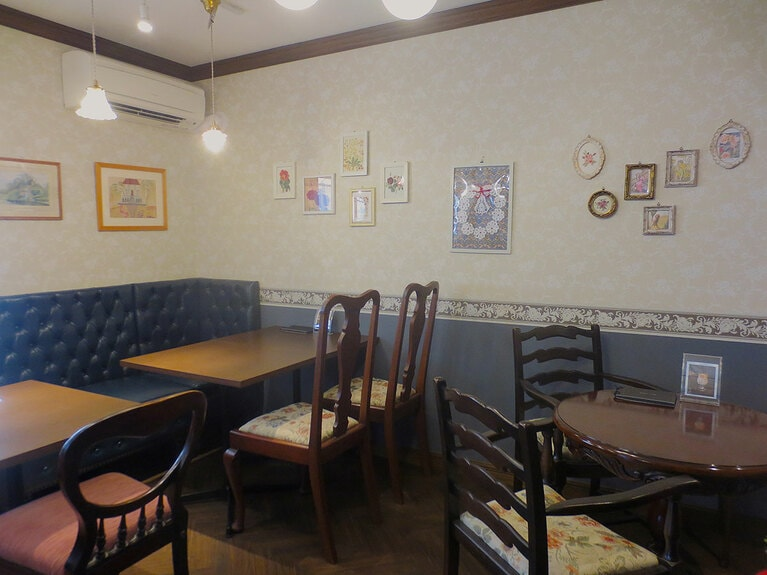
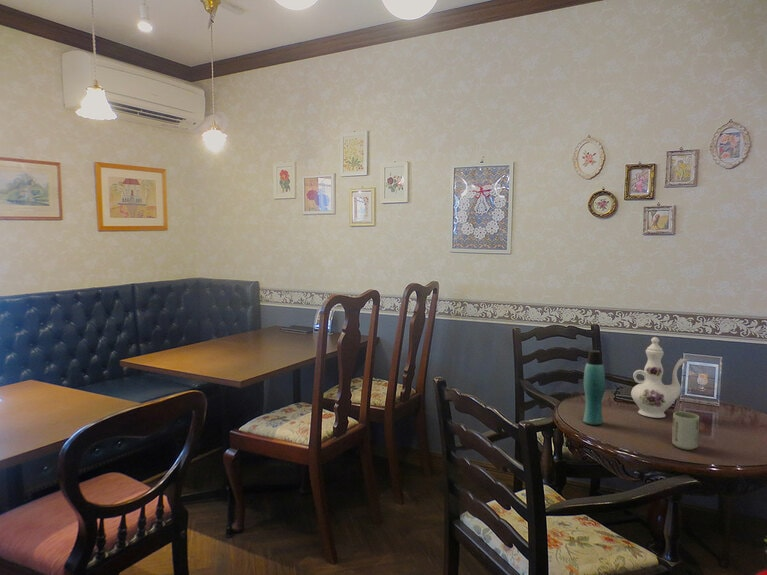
+ cup (685, 430)
+ chinaware (659, 376)
+ bottle (593, 386)
